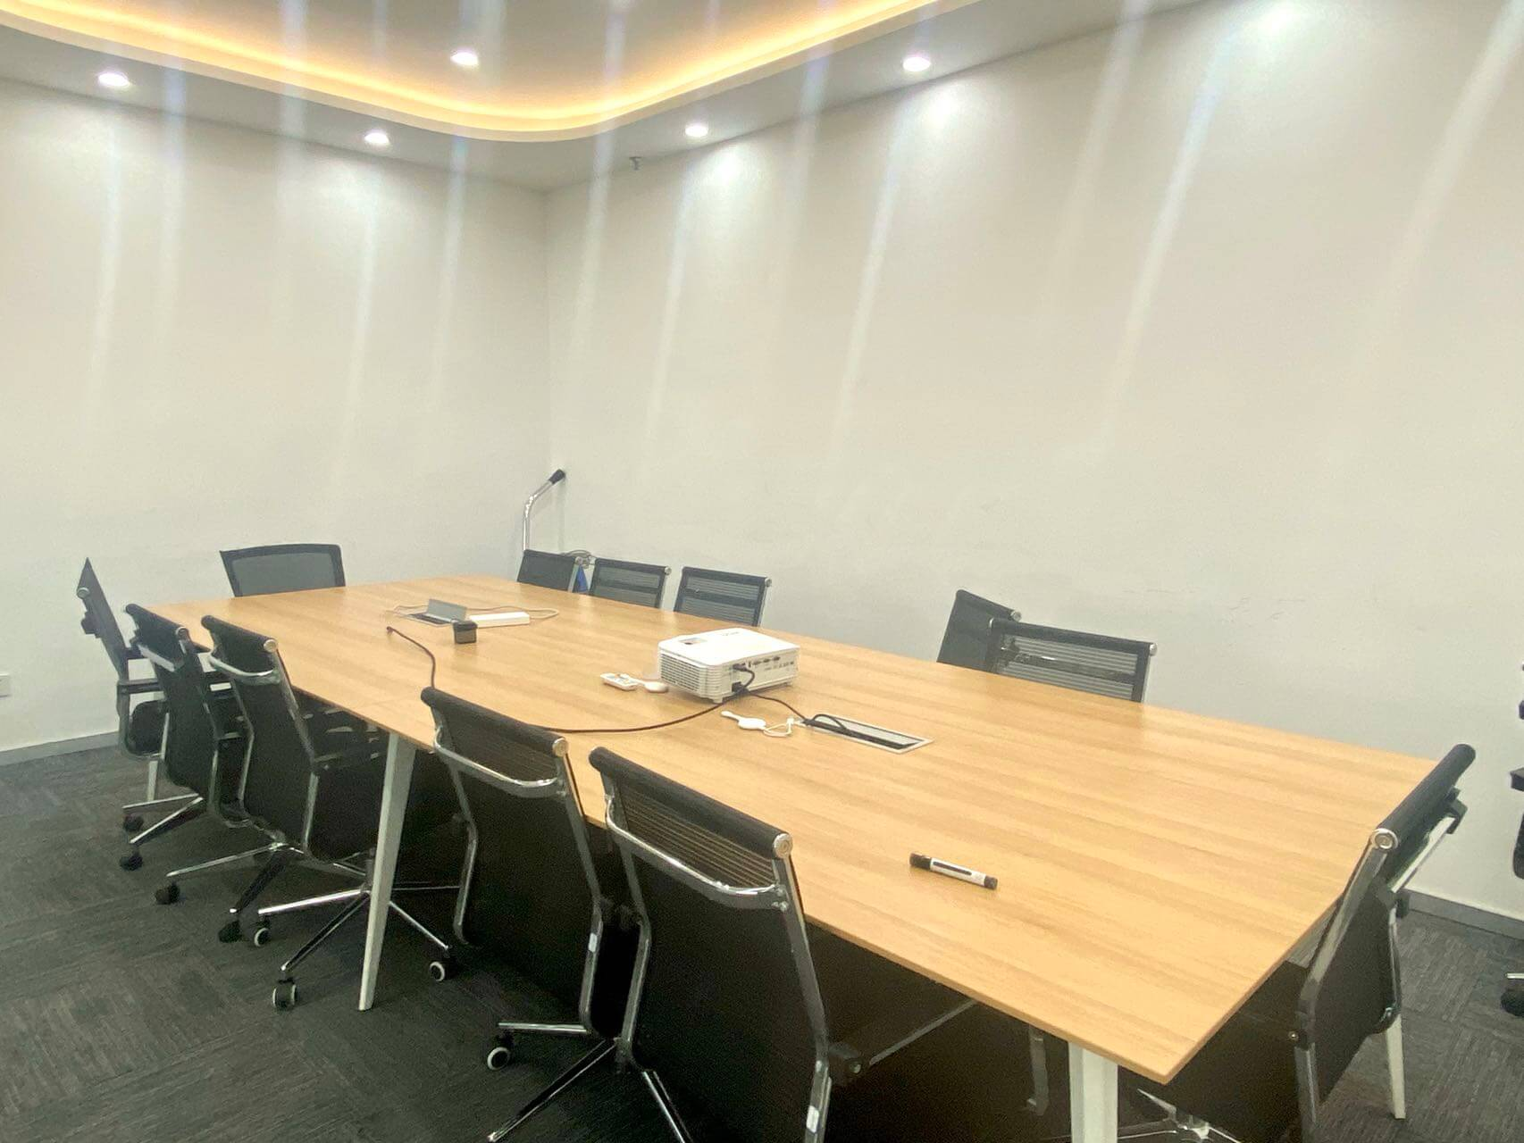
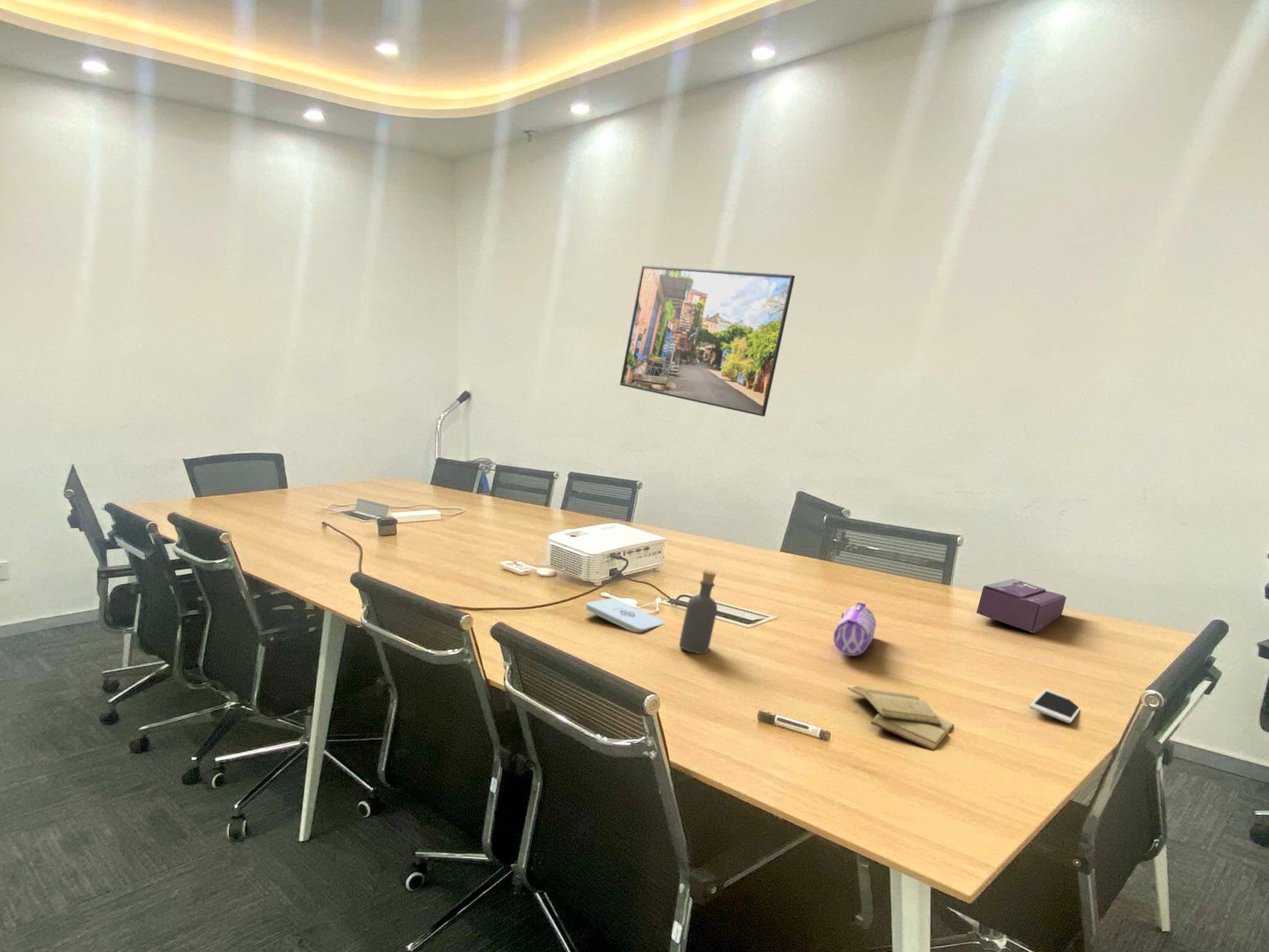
+ notepad (626, 615)
+ pencil case (855, 628)
+ bottle (701, 610)
+ cell phone (1057, 705)
+ diary (899, 707)
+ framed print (698, 335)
+ tissue box (1022, 604)
